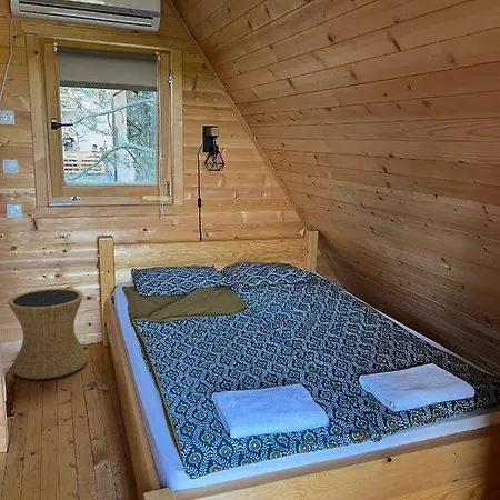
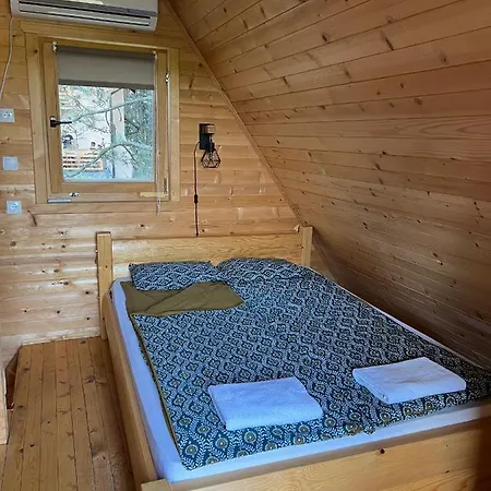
- side table (49, 331)
